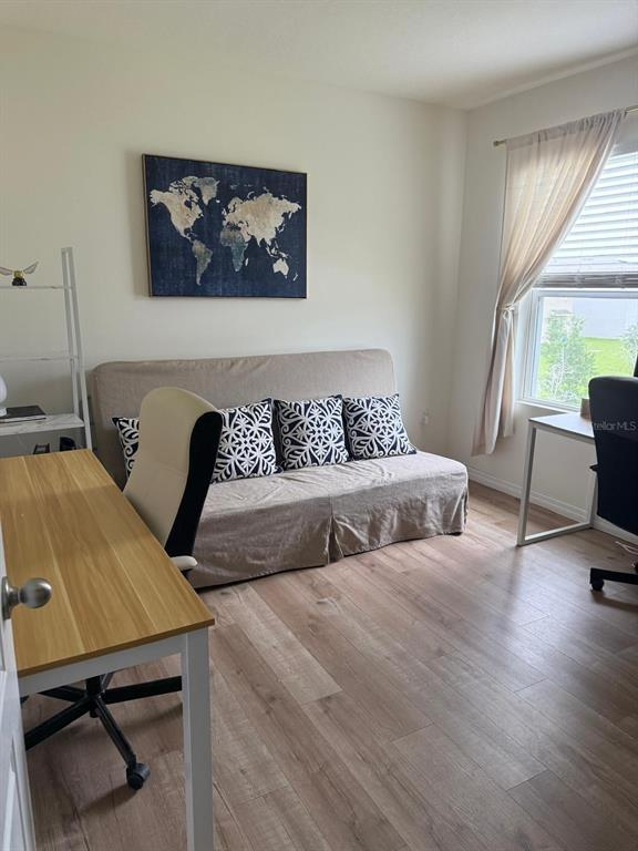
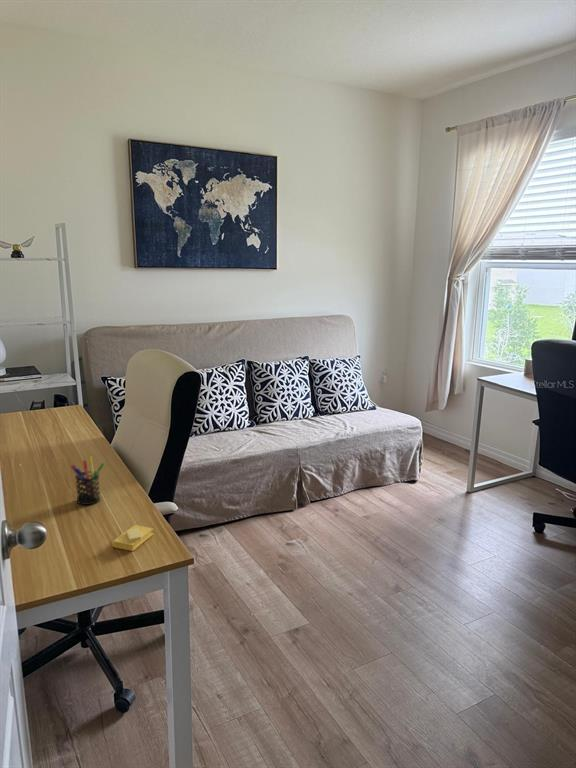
+ sticky notes (133, 536)
+ pen holder (90, 478)
